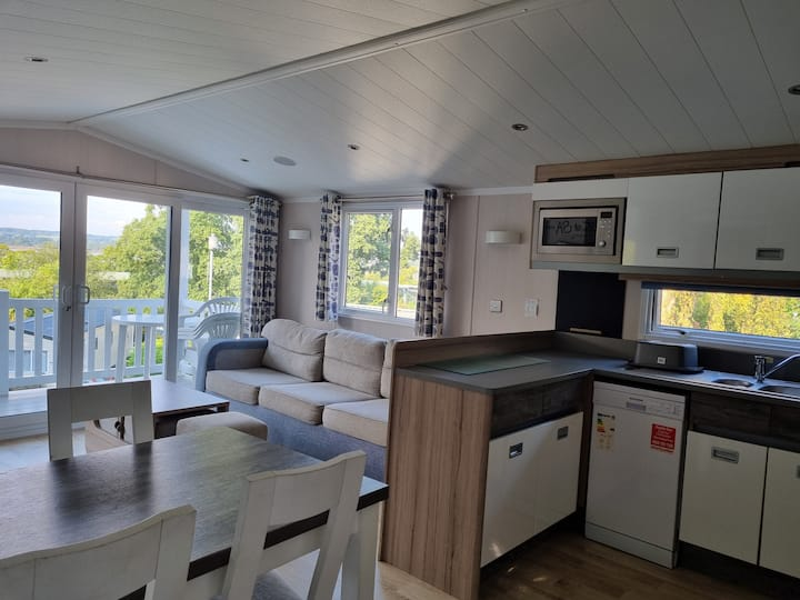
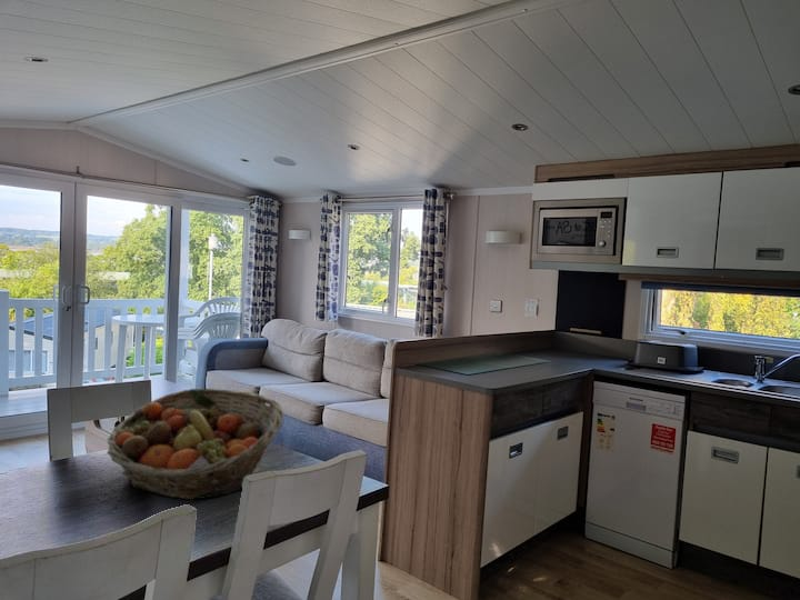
+ fruit basket (197, 439)
